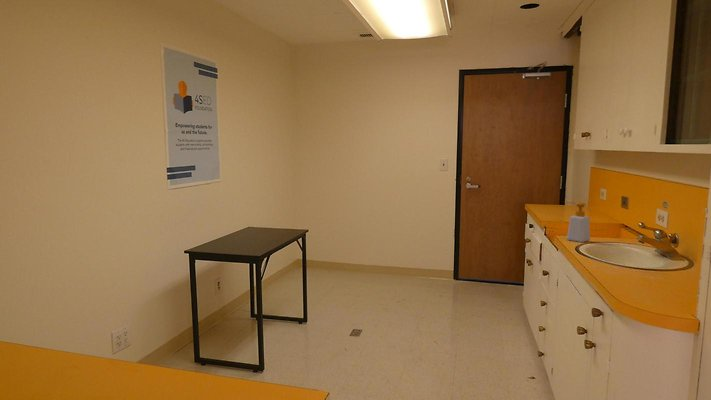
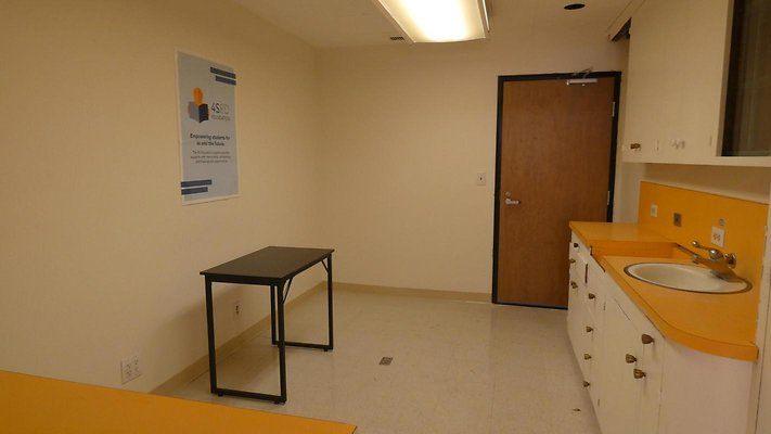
- soap bottle (575, 220)
